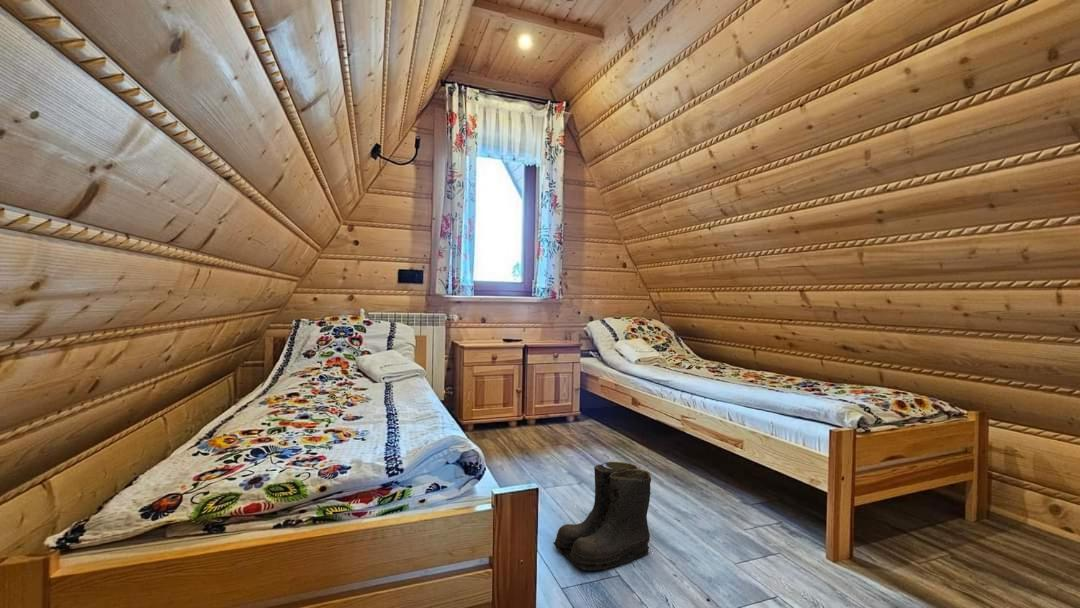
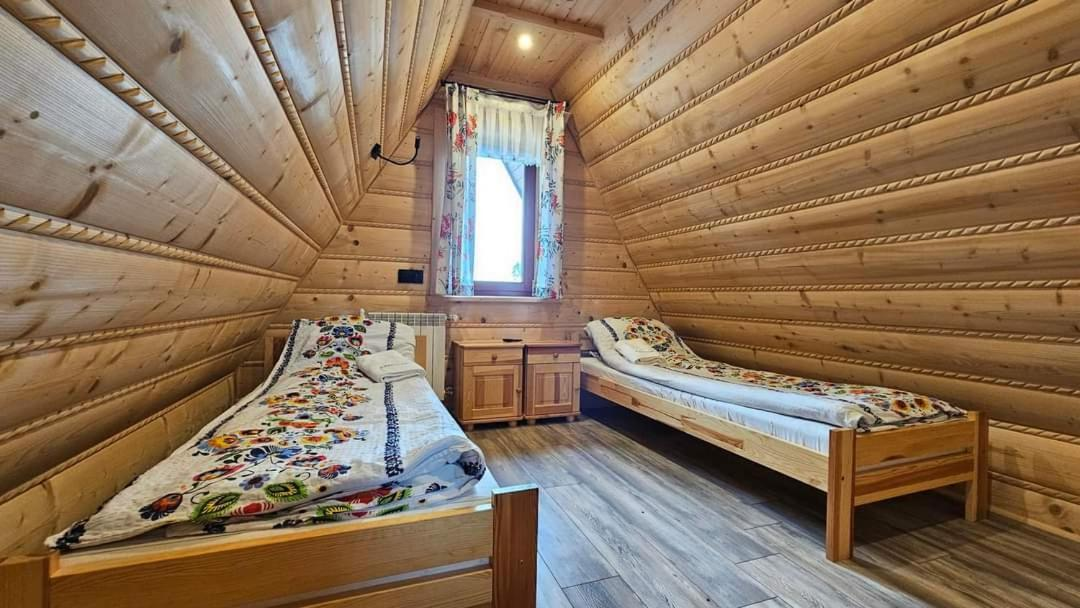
- boots (603, 510)
